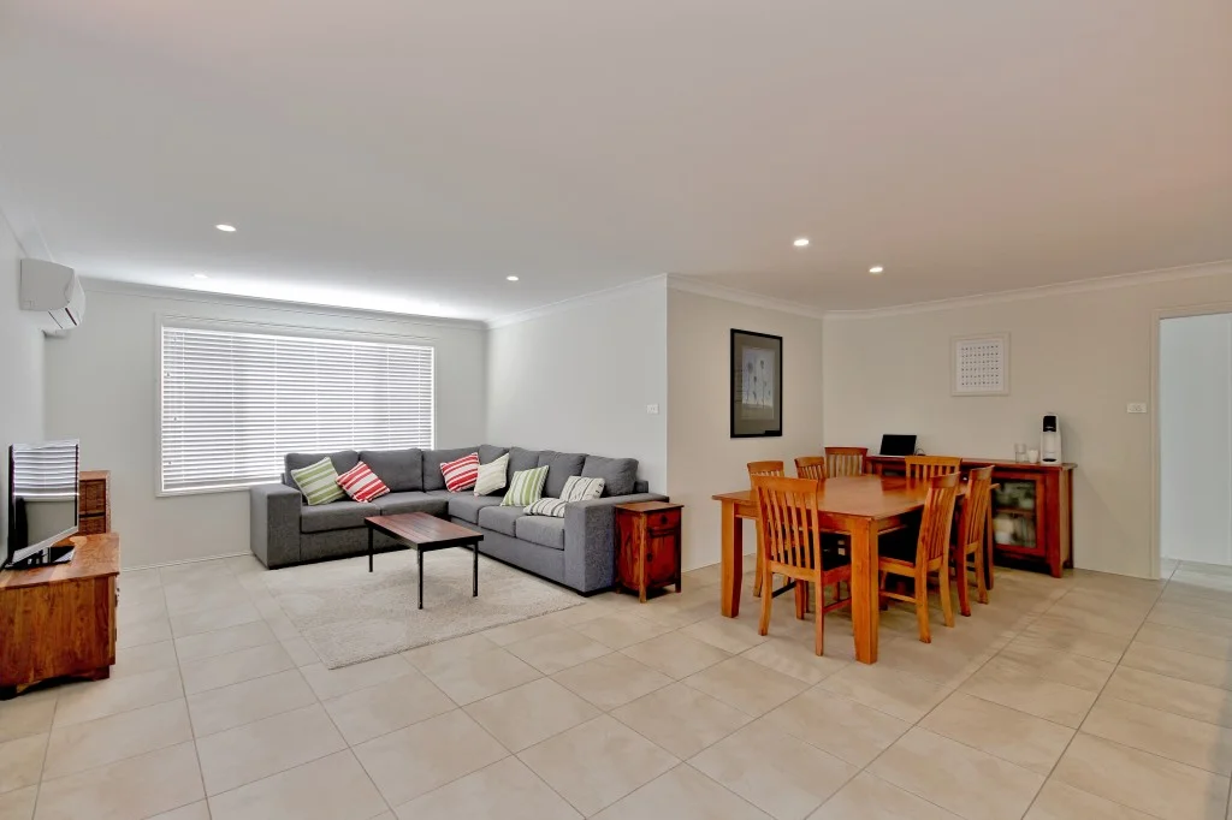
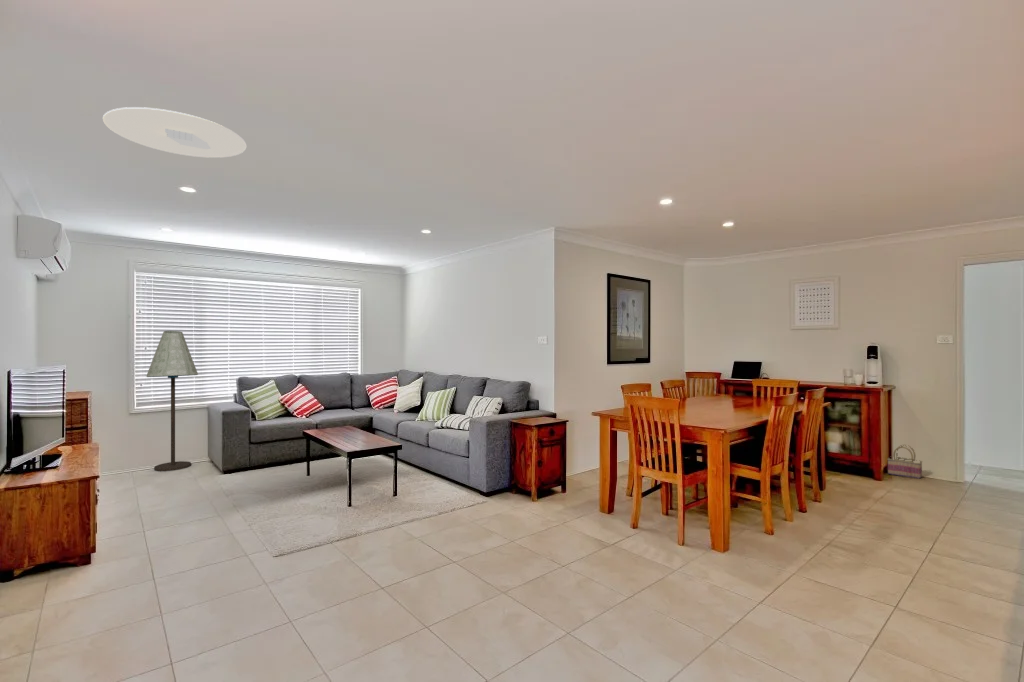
+ ceiling light (179, 129)
+ basket (904, 460)
+ floor lamp (173, 398)
